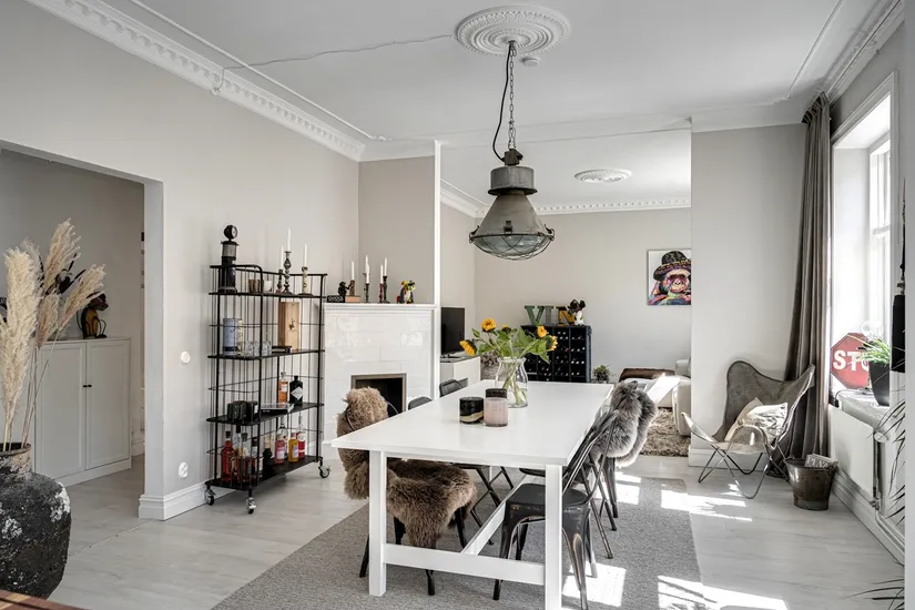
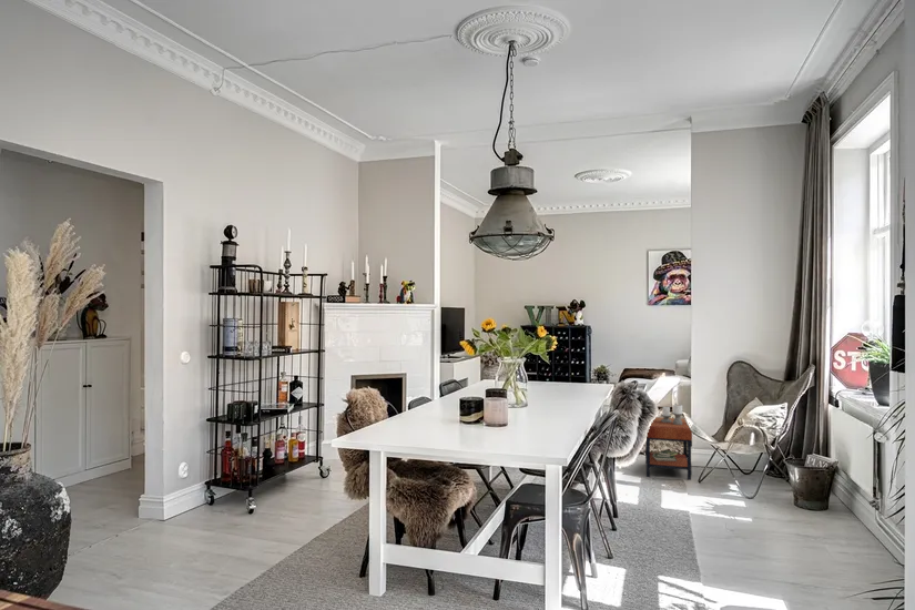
+ side table (667, 437)
